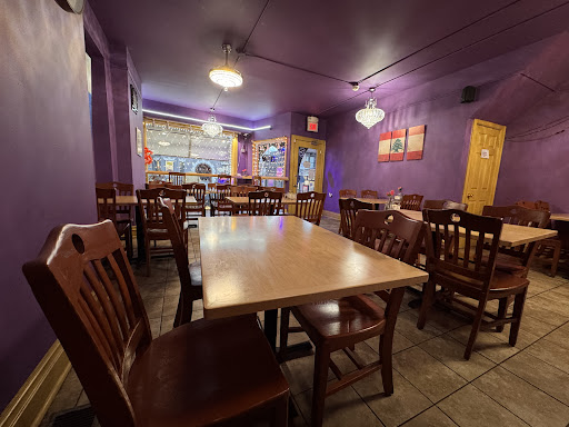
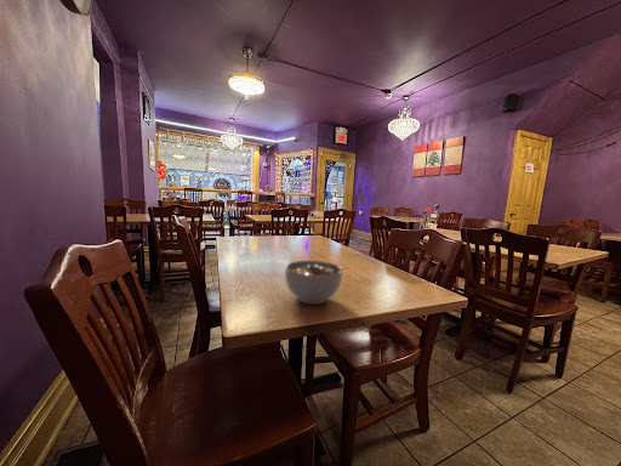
+ soup bowl (313, 282)
